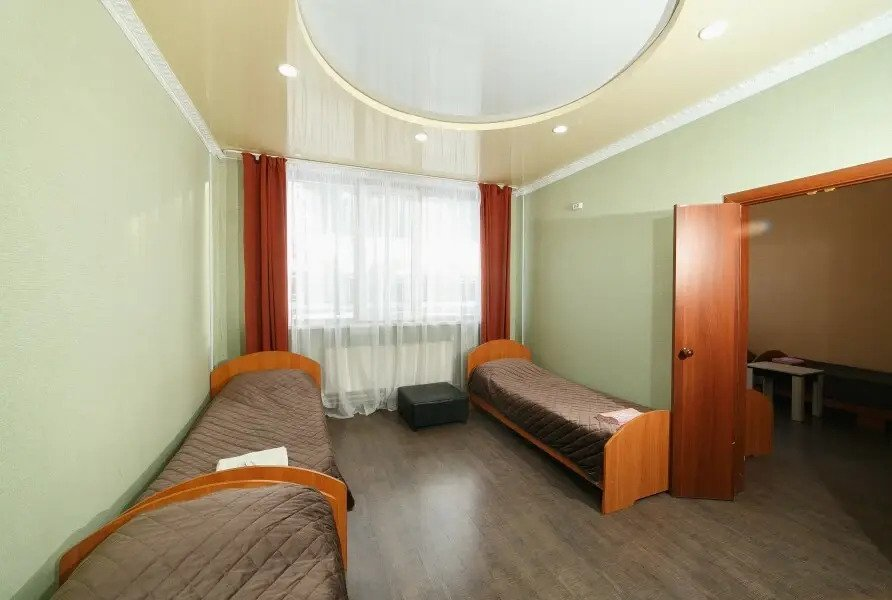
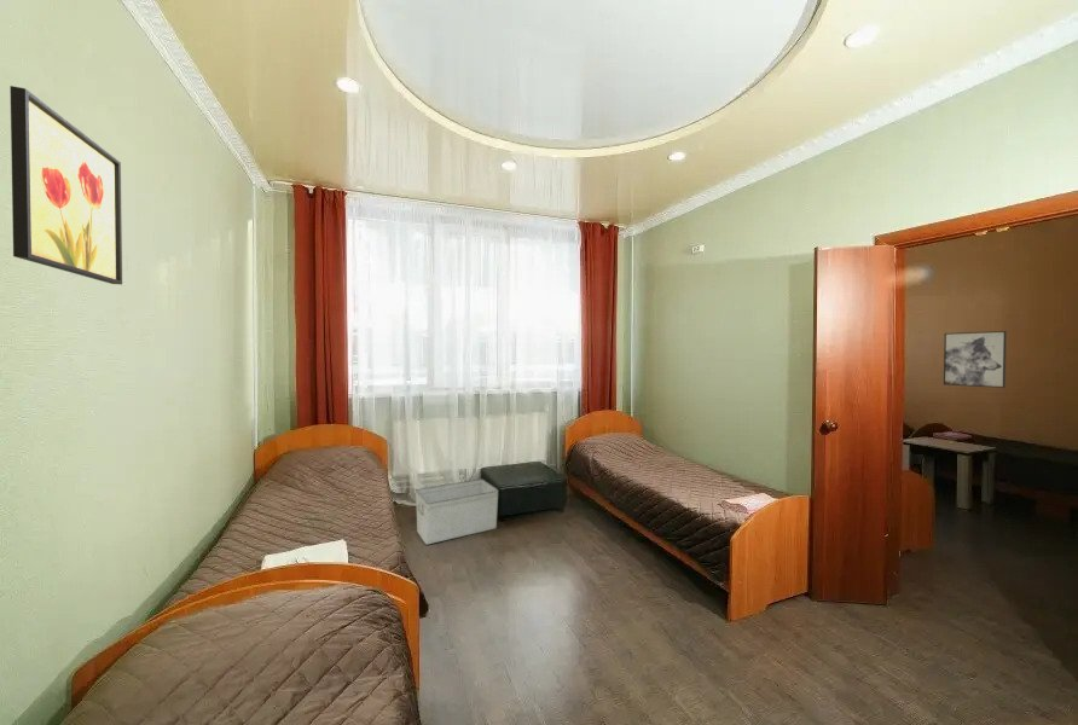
+ wall art (71, 201)
+ storage bin (457, 509)
+ wall art (973, 359)
